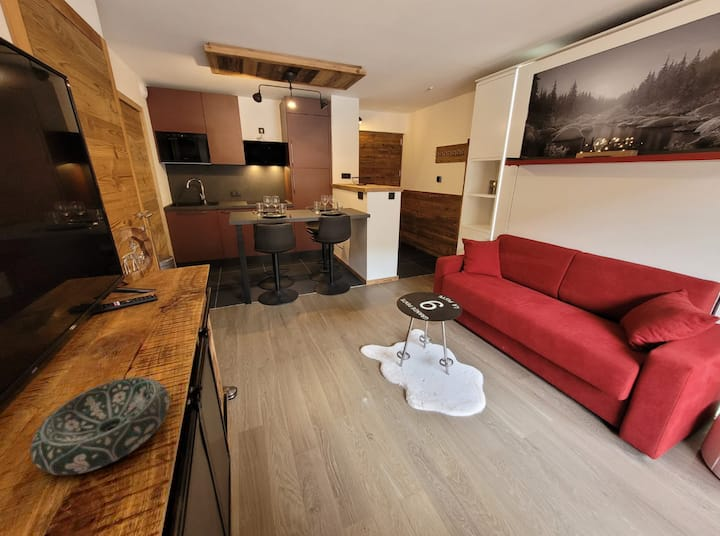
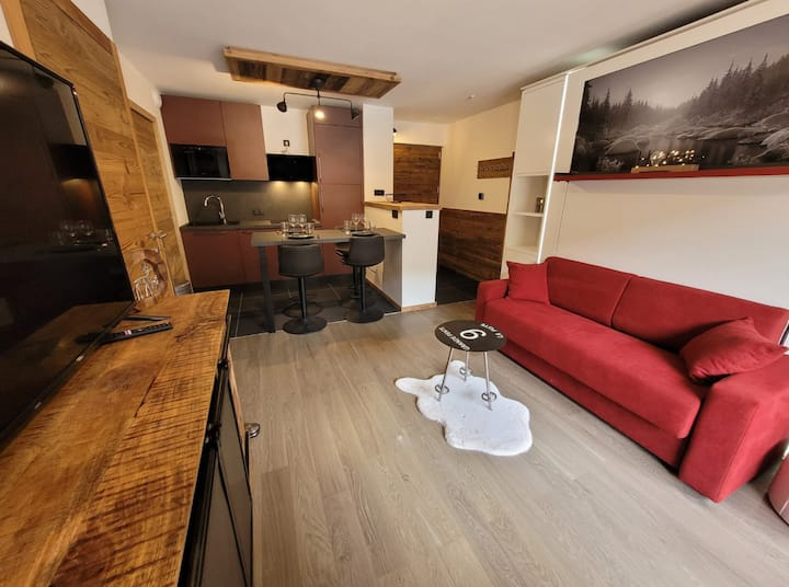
- decorative bowl (108, 419)
